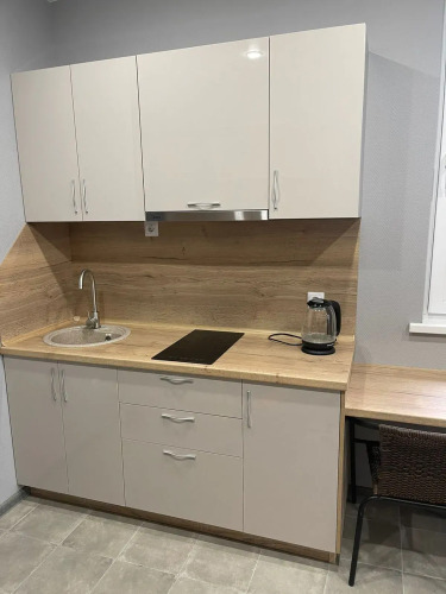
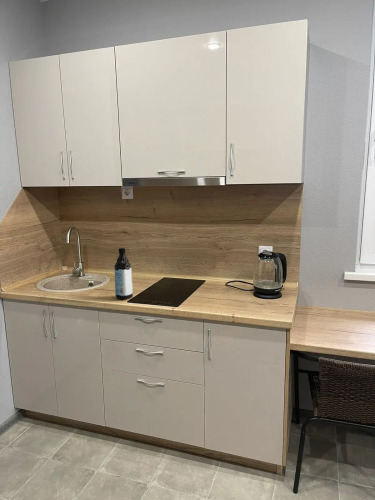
+ water bottle (123, 273)
